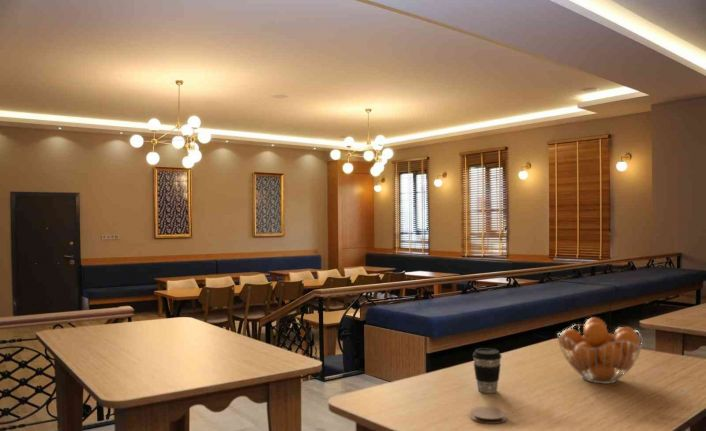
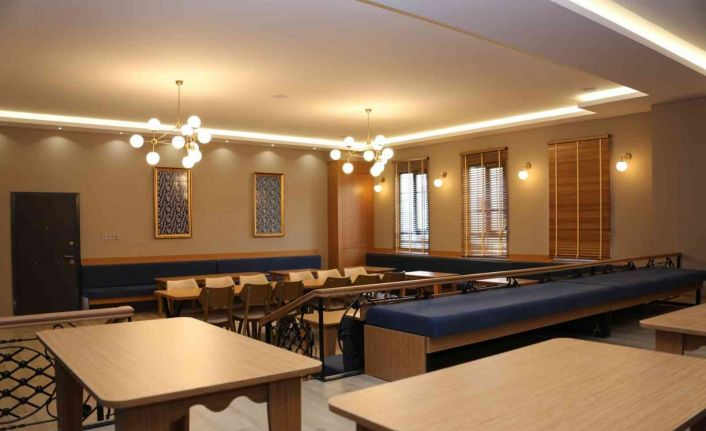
- coaster (488, 414)
- coffee cup (487, 370)
- fruit basket (599, 349)
